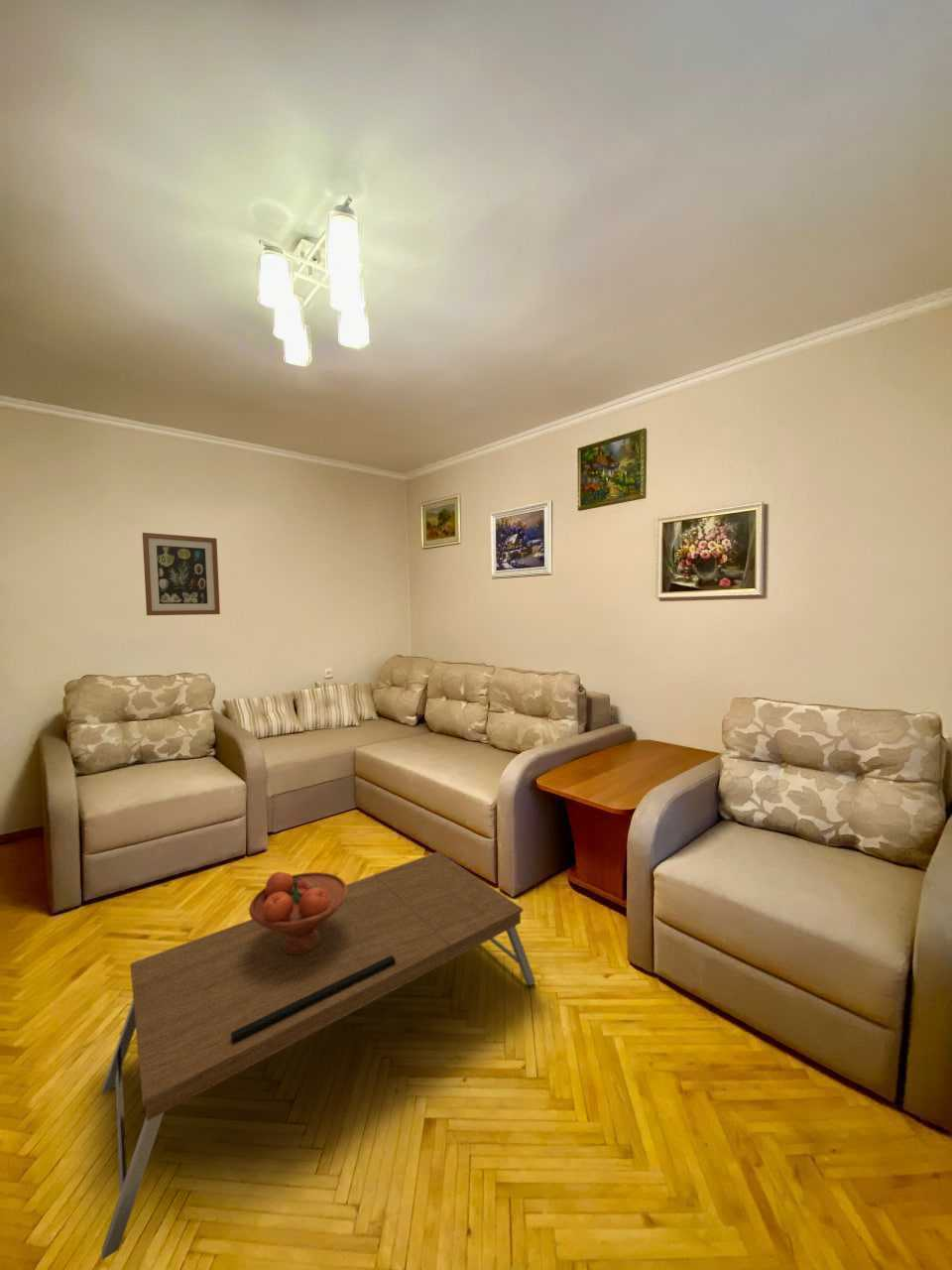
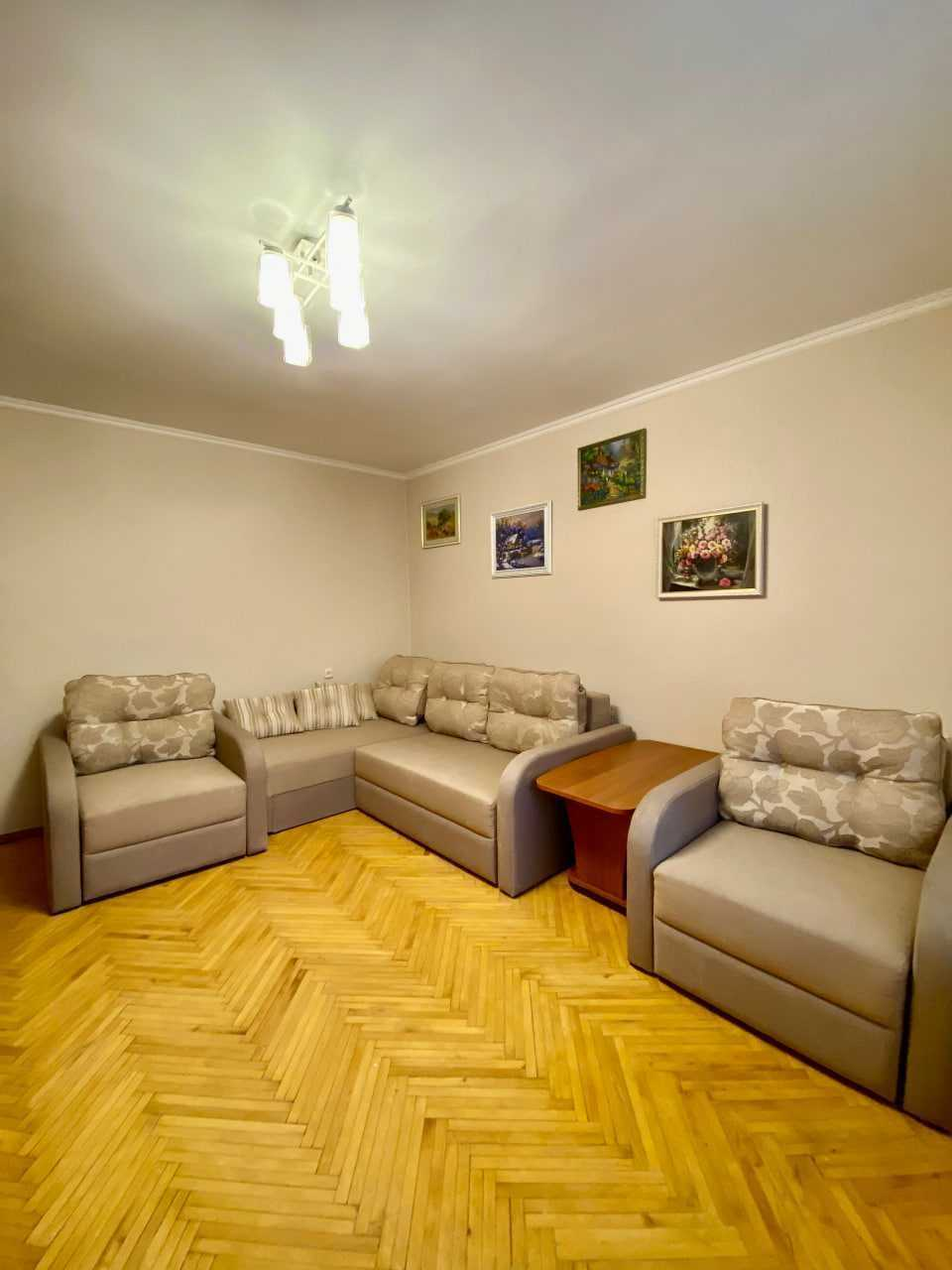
- coffee table (341, 979)
- wall art (182, 574)
- fruit bowl (299, 904)
